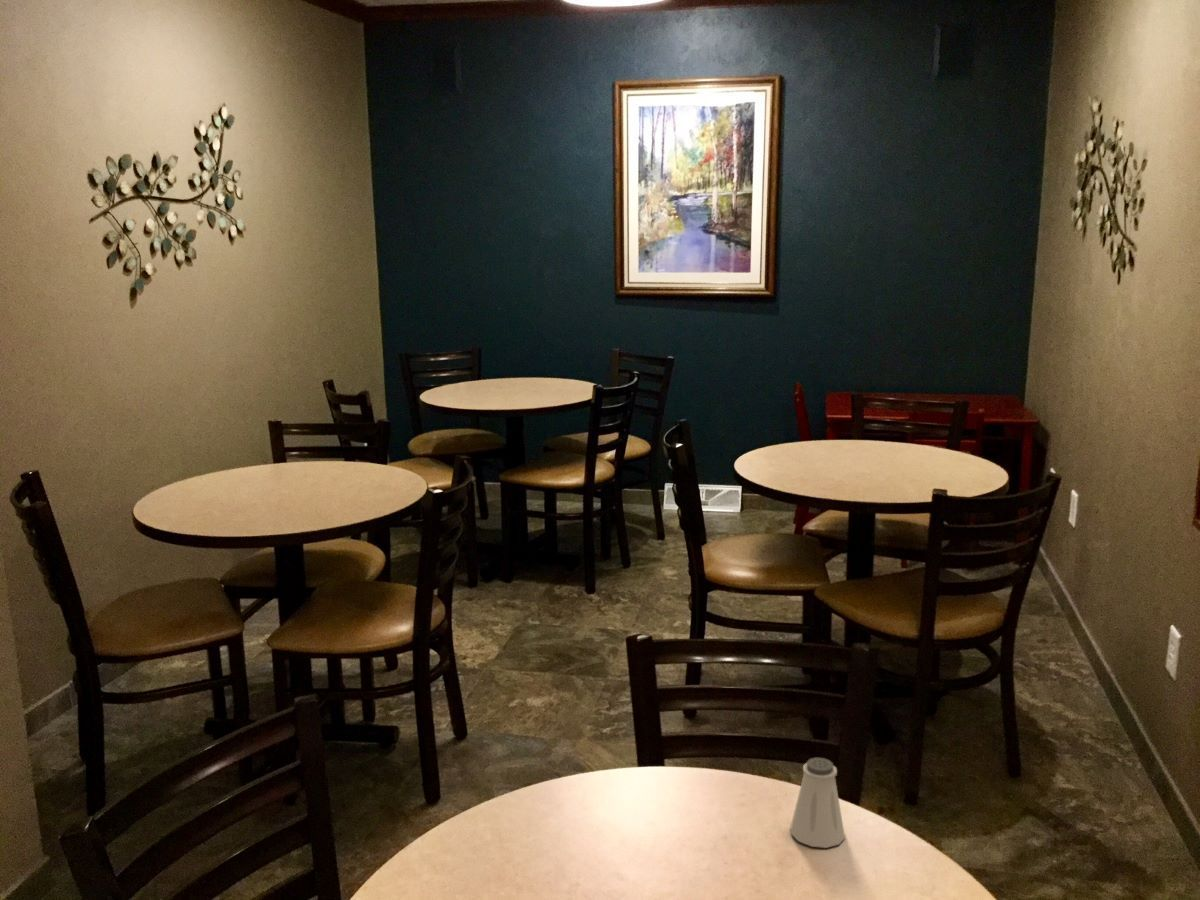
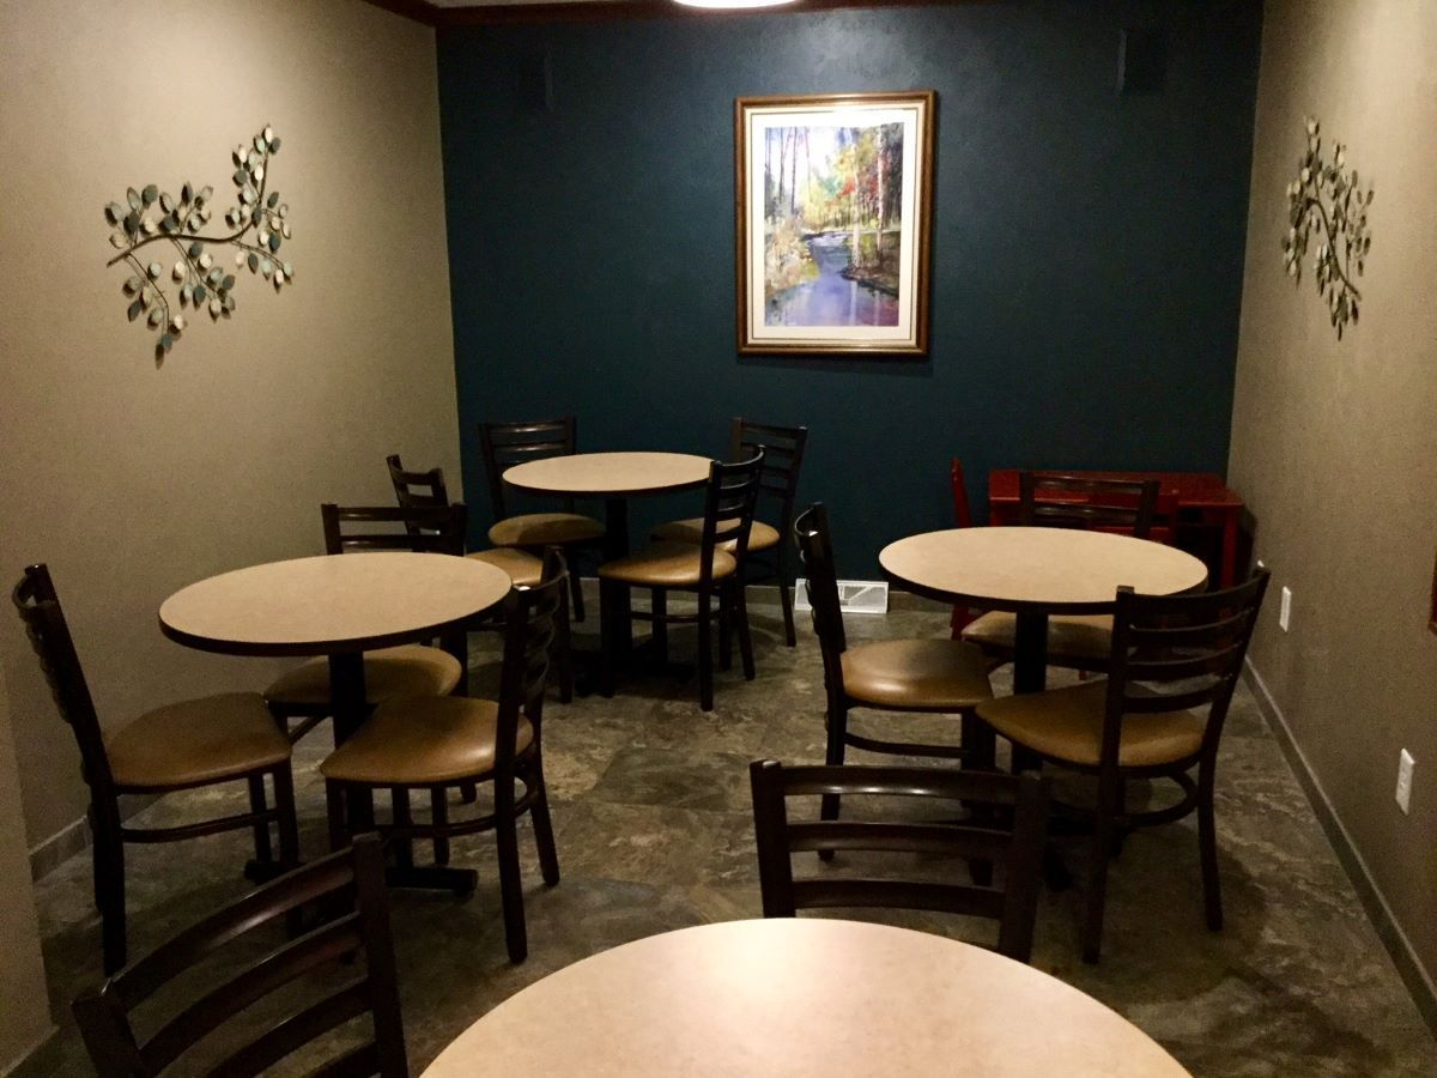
- saltshaker (818, 798)
